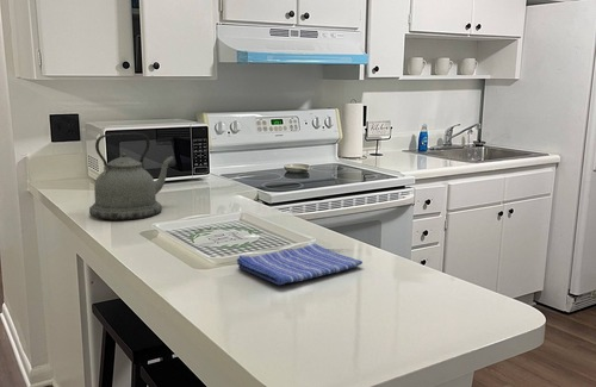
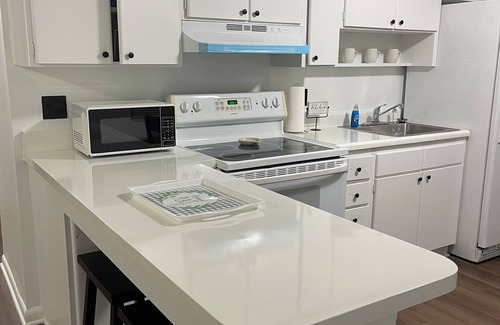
- dish towel (298, 261)
- kettle (128, 173)
